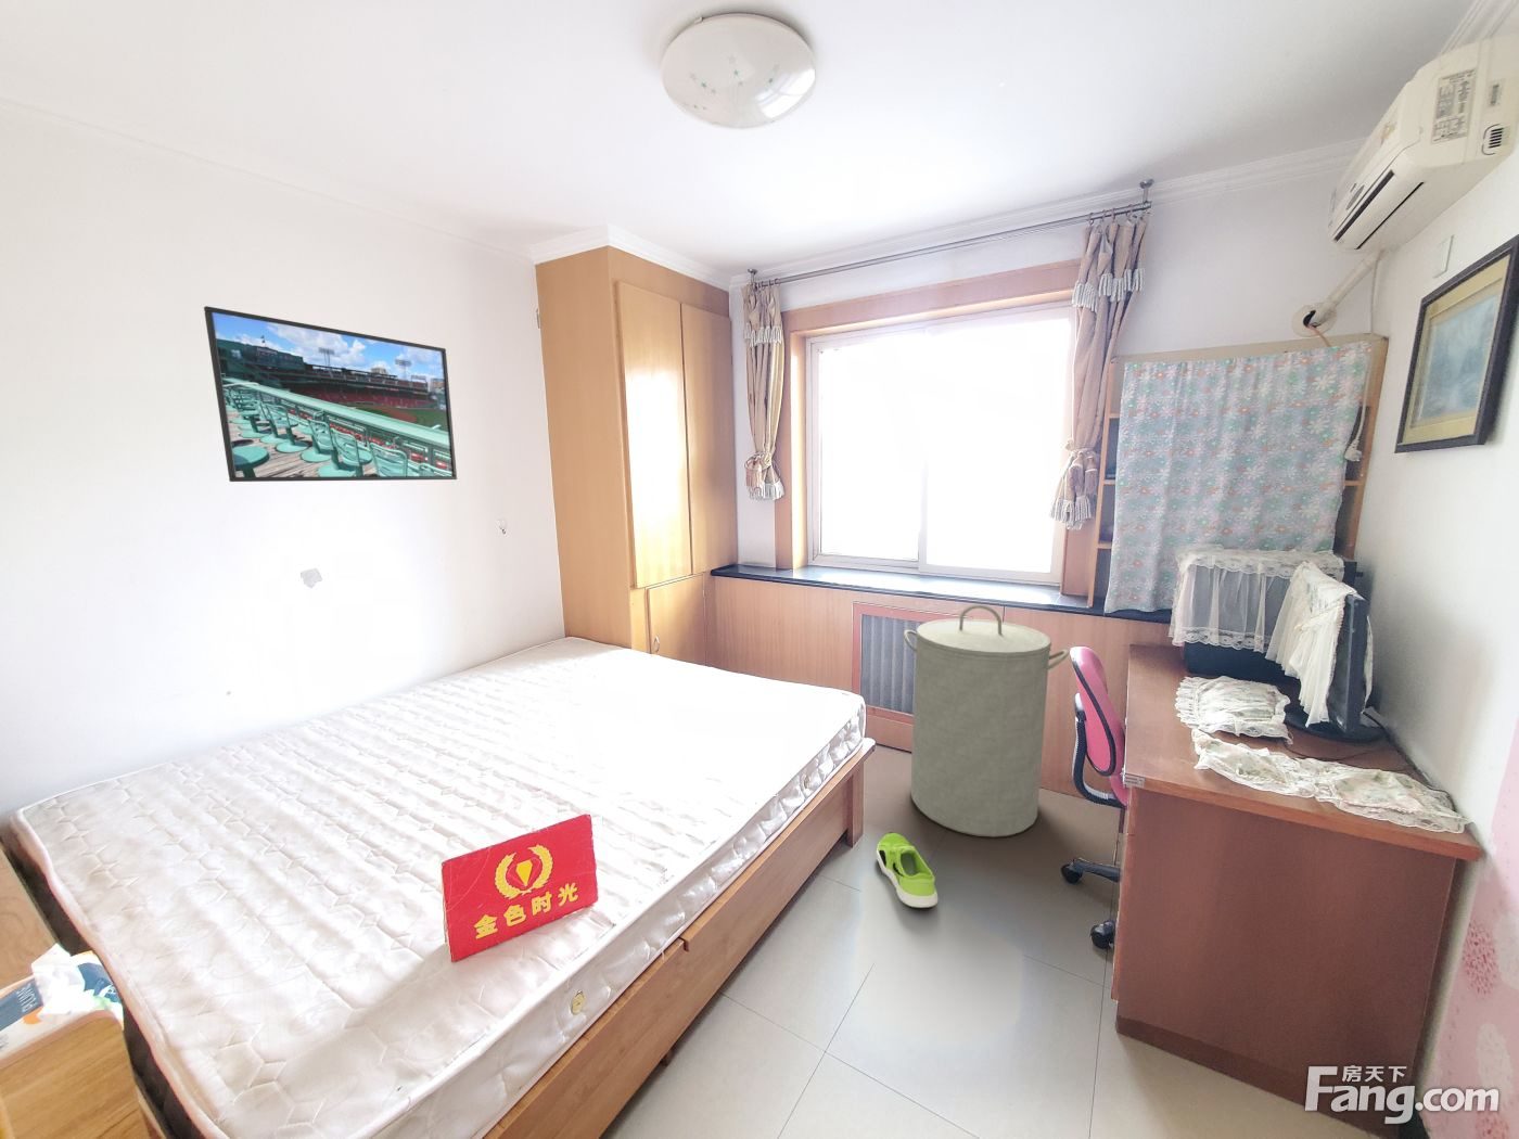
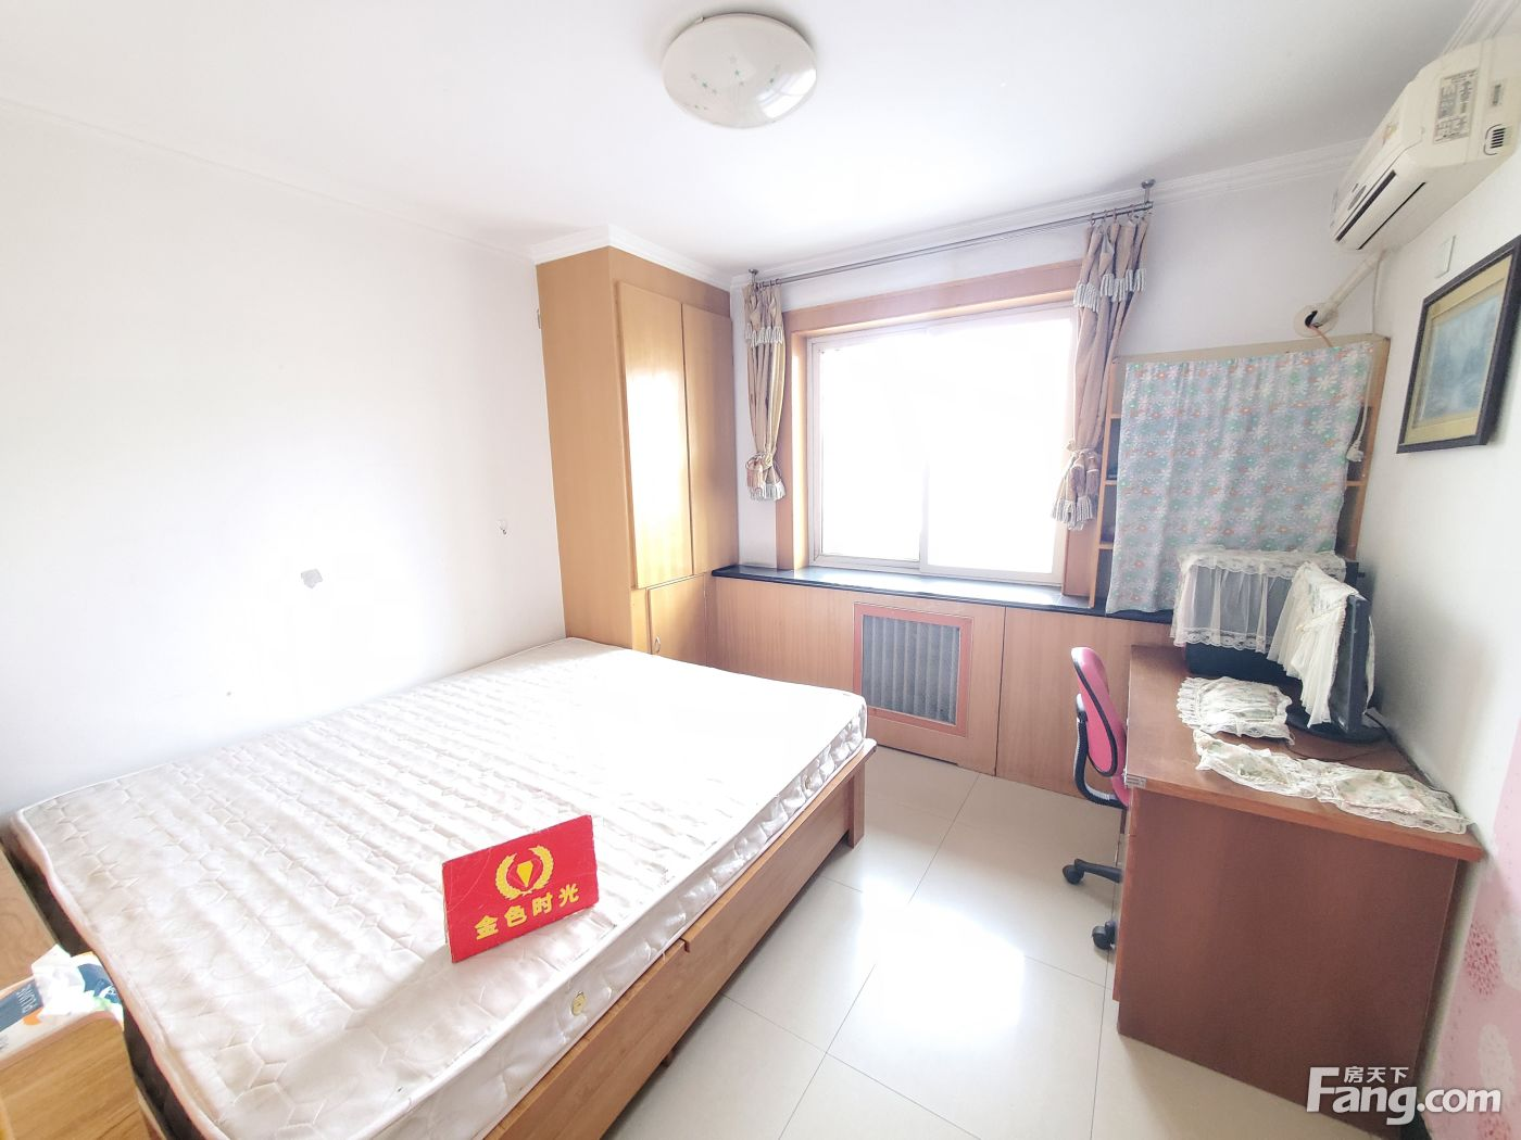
- shoe (907, 859)
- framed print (350, 407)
- laundry hamper (976, 706)
